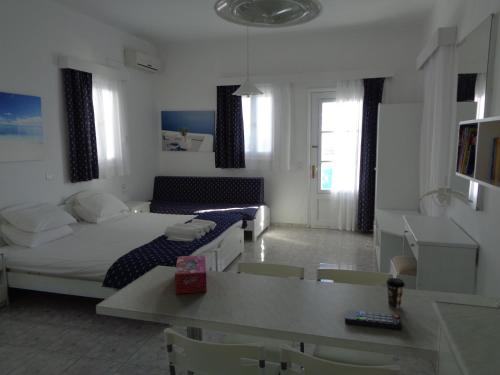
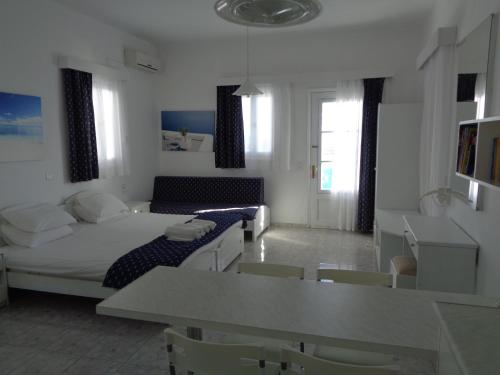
- coffee cup (395, 293)
- tissue box (191, 273)
- remote control (372, 319)
